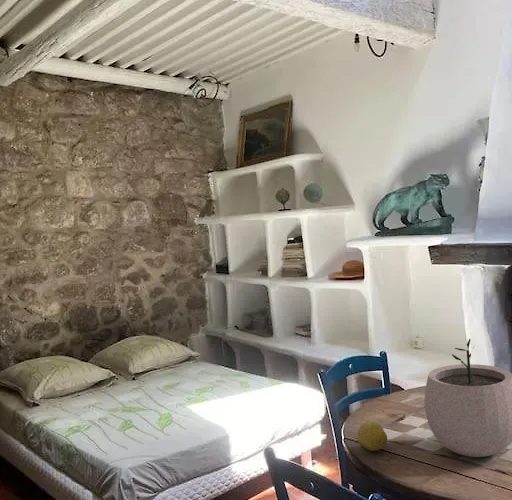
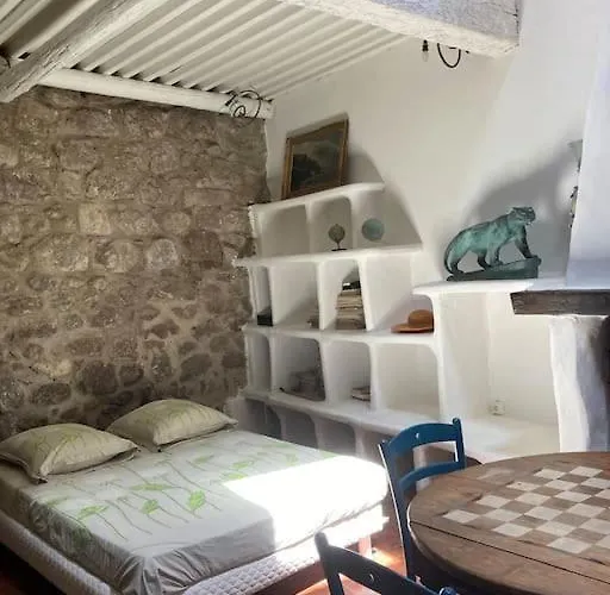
- fruit (372, 436)
- plant pot (470, 396)
